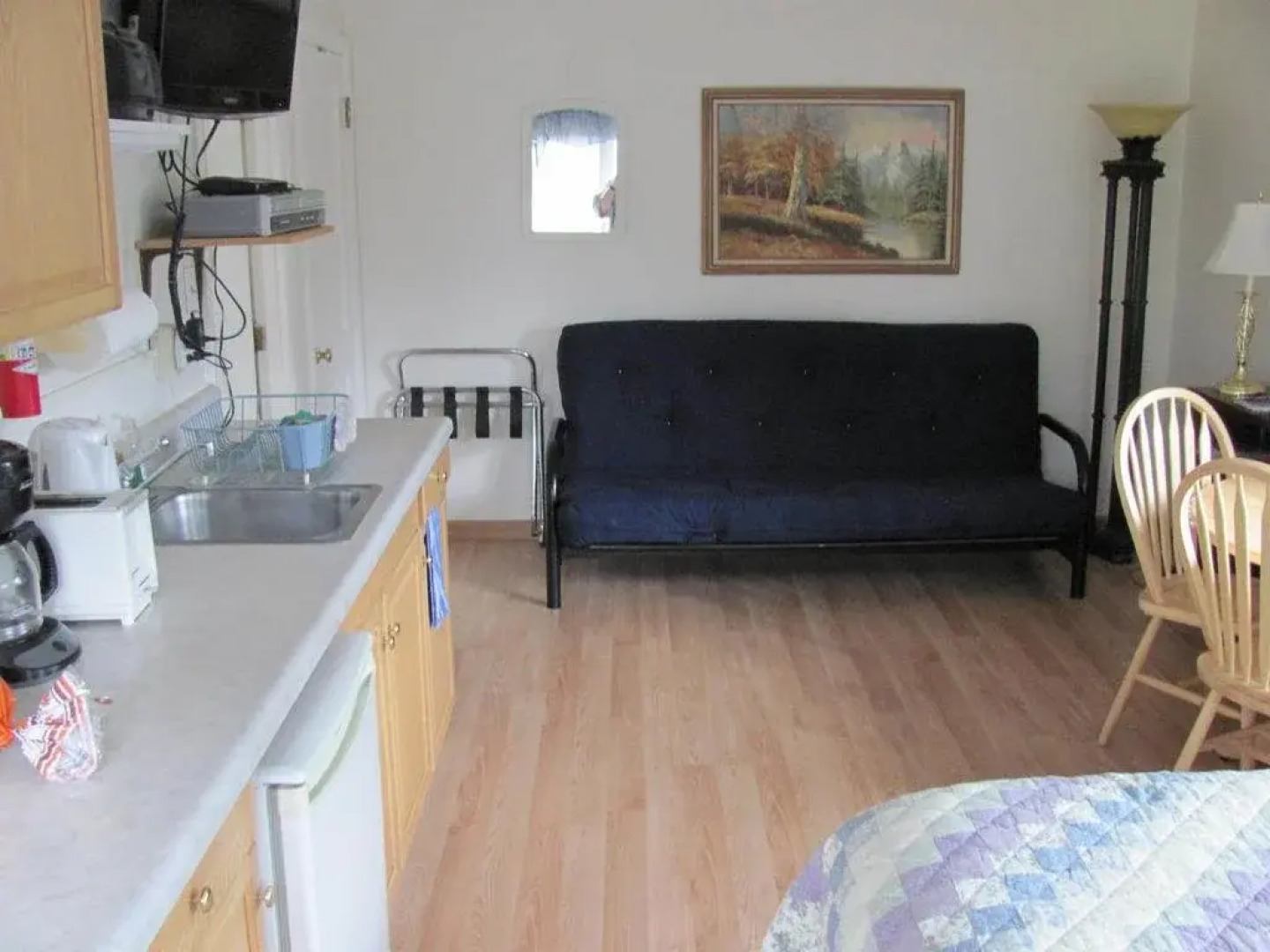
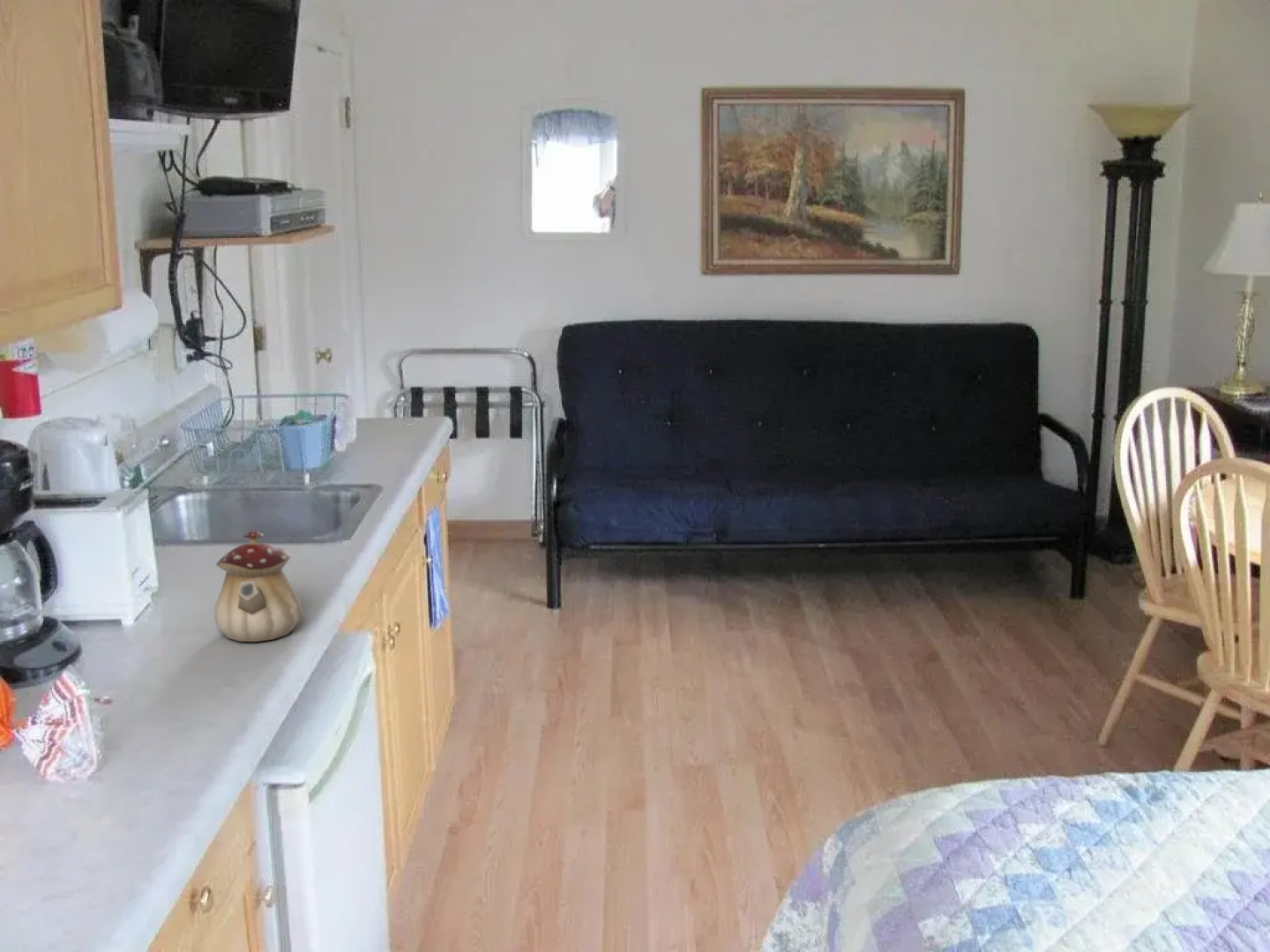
+ teapot (257, 579)
